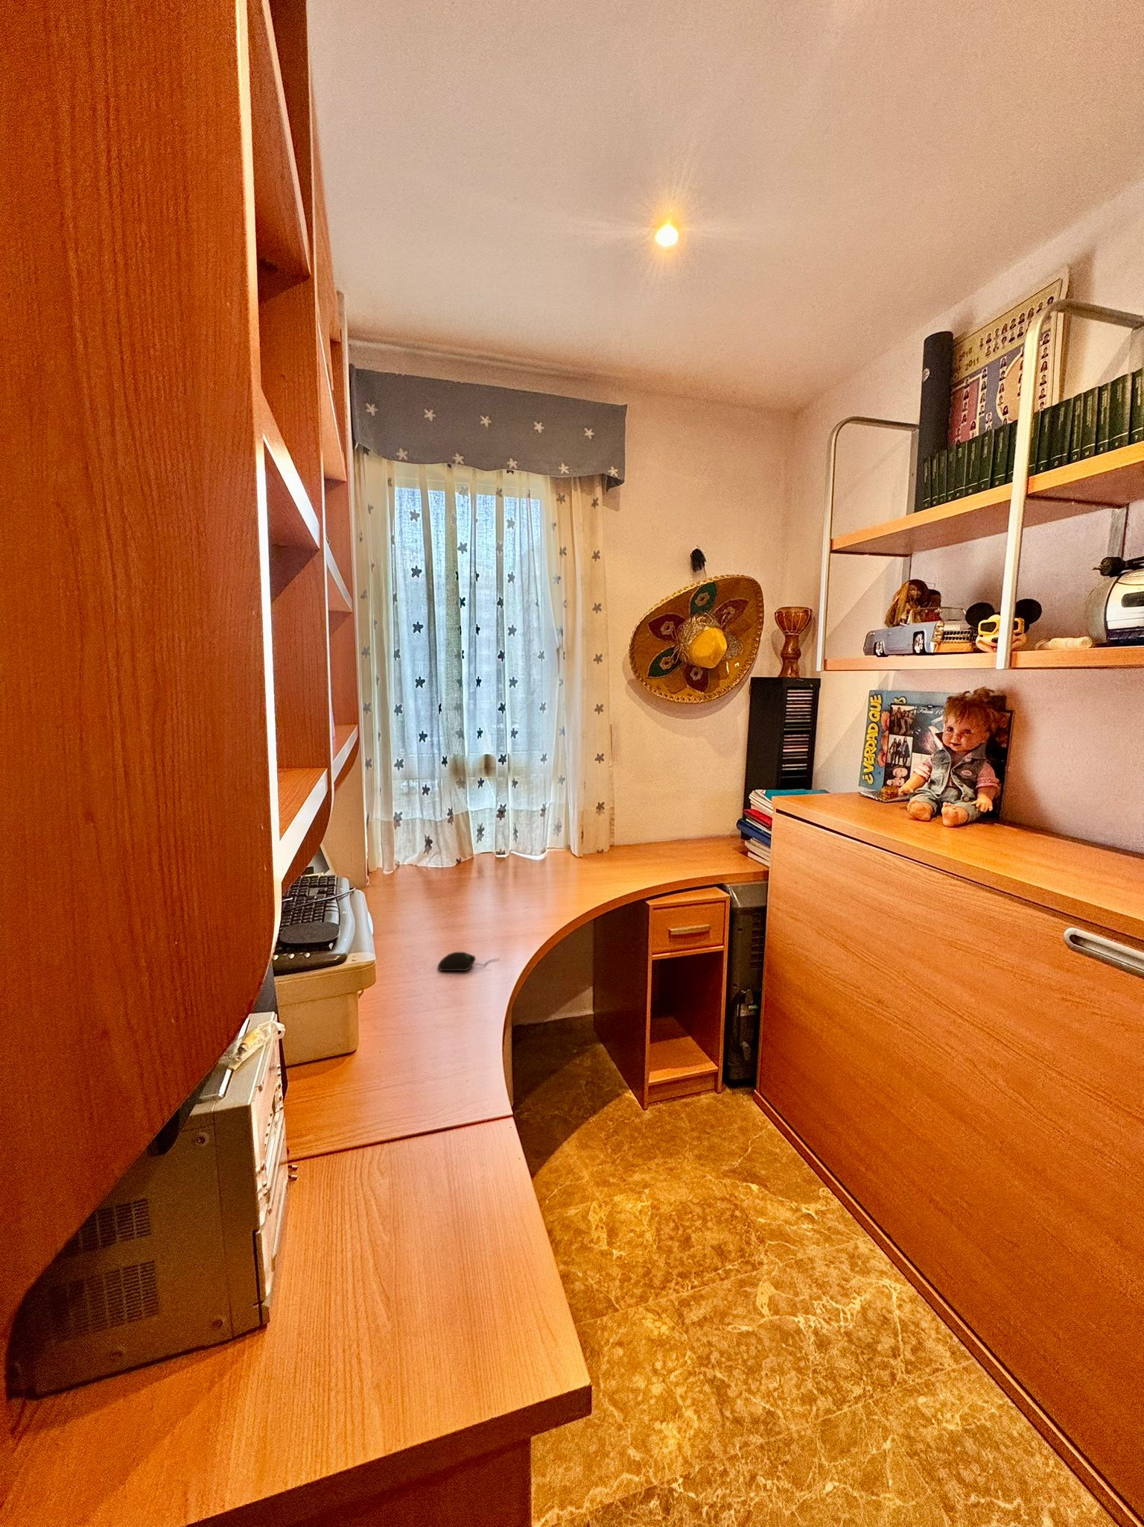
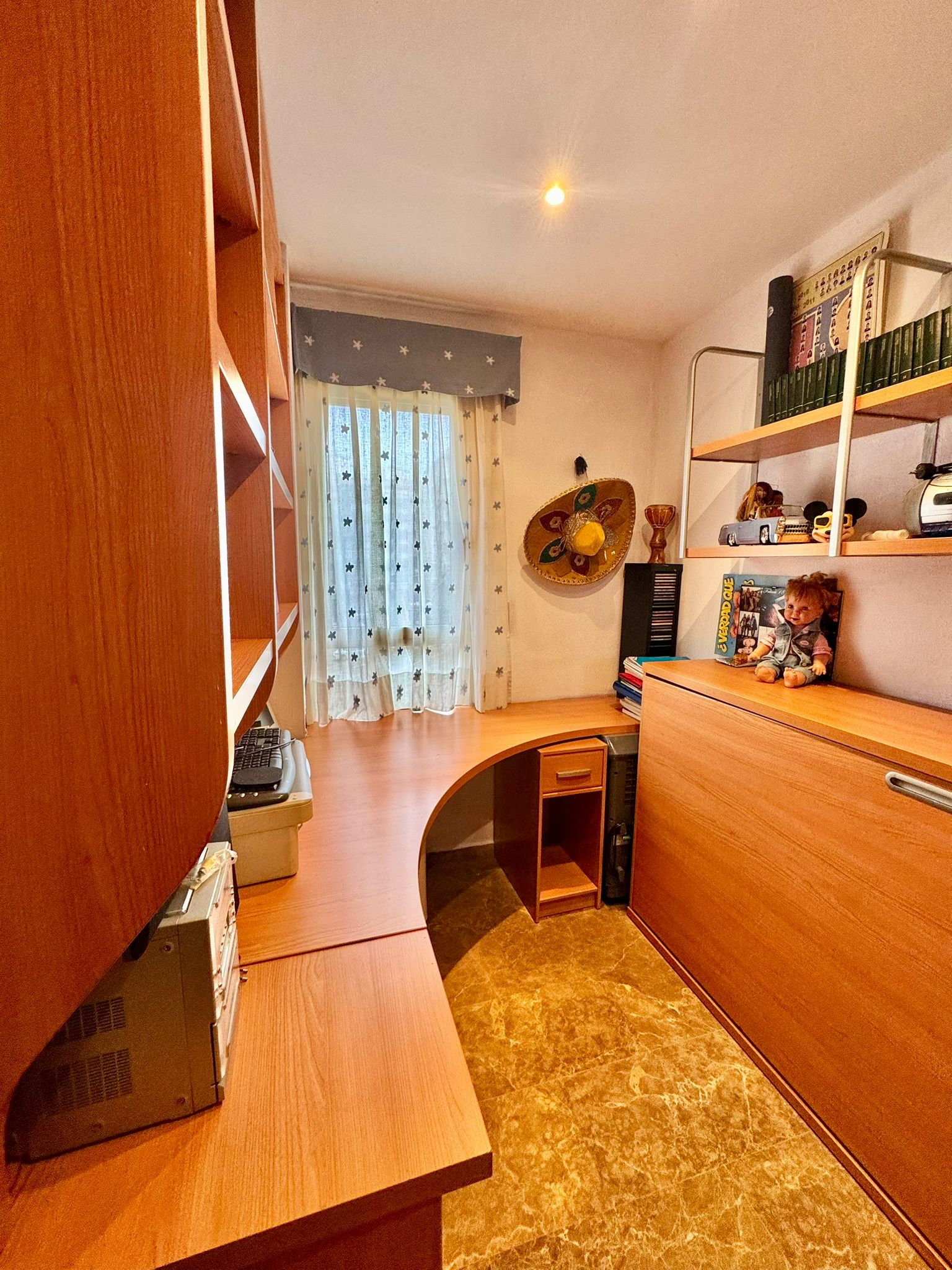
- computer mouse (467, 958)
